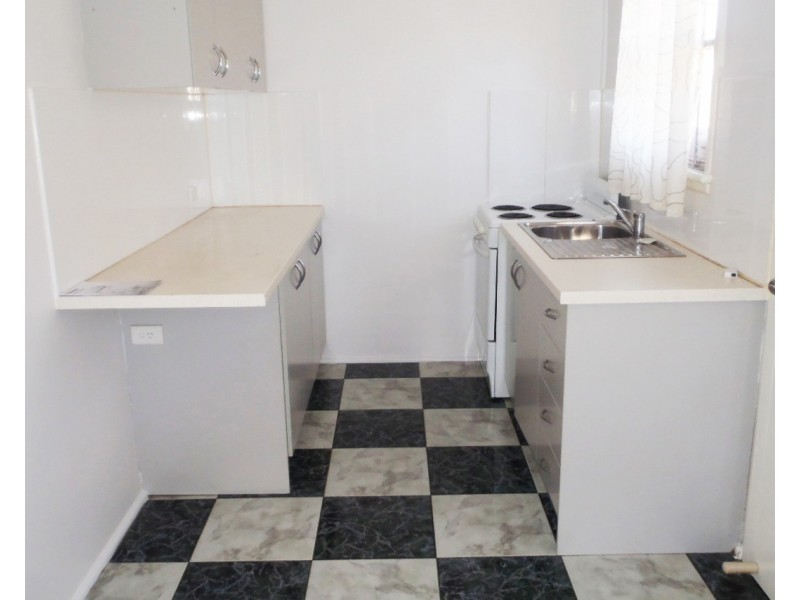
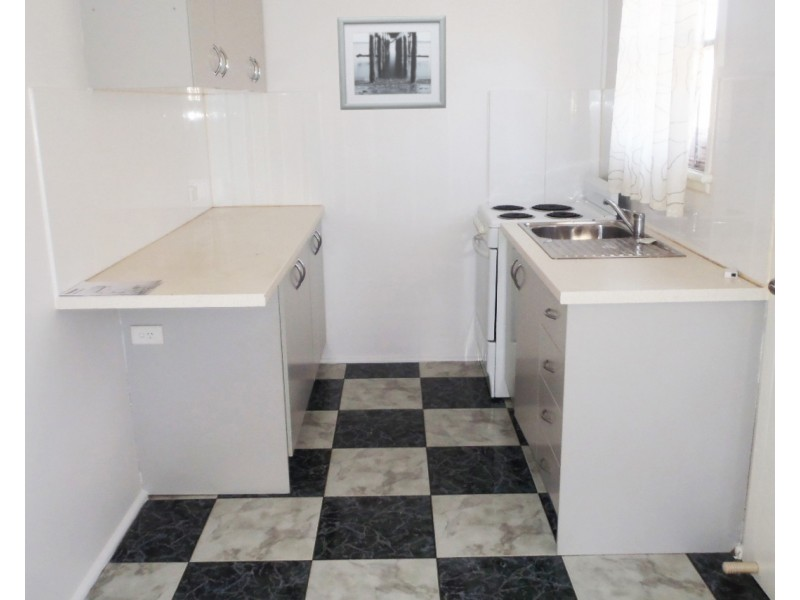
+ wall art (392, 63)
